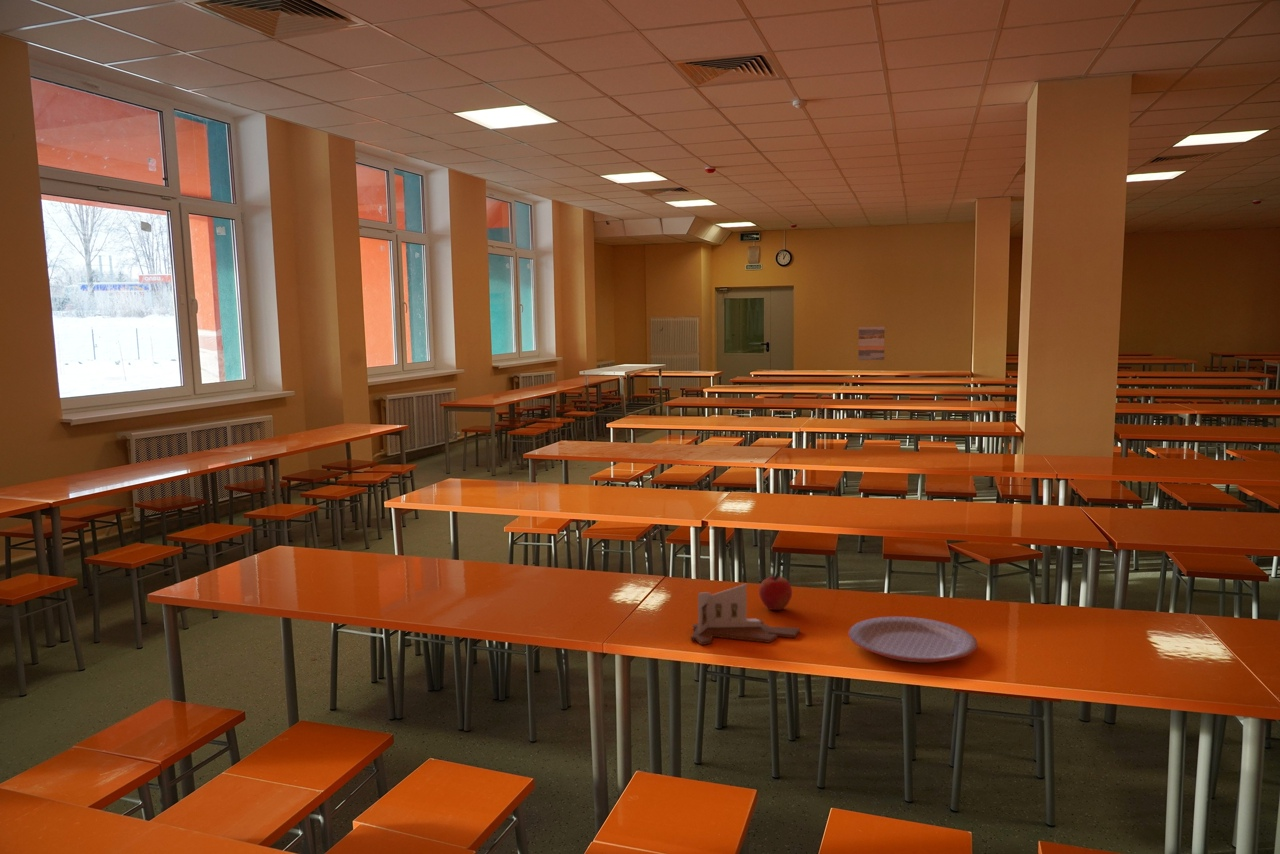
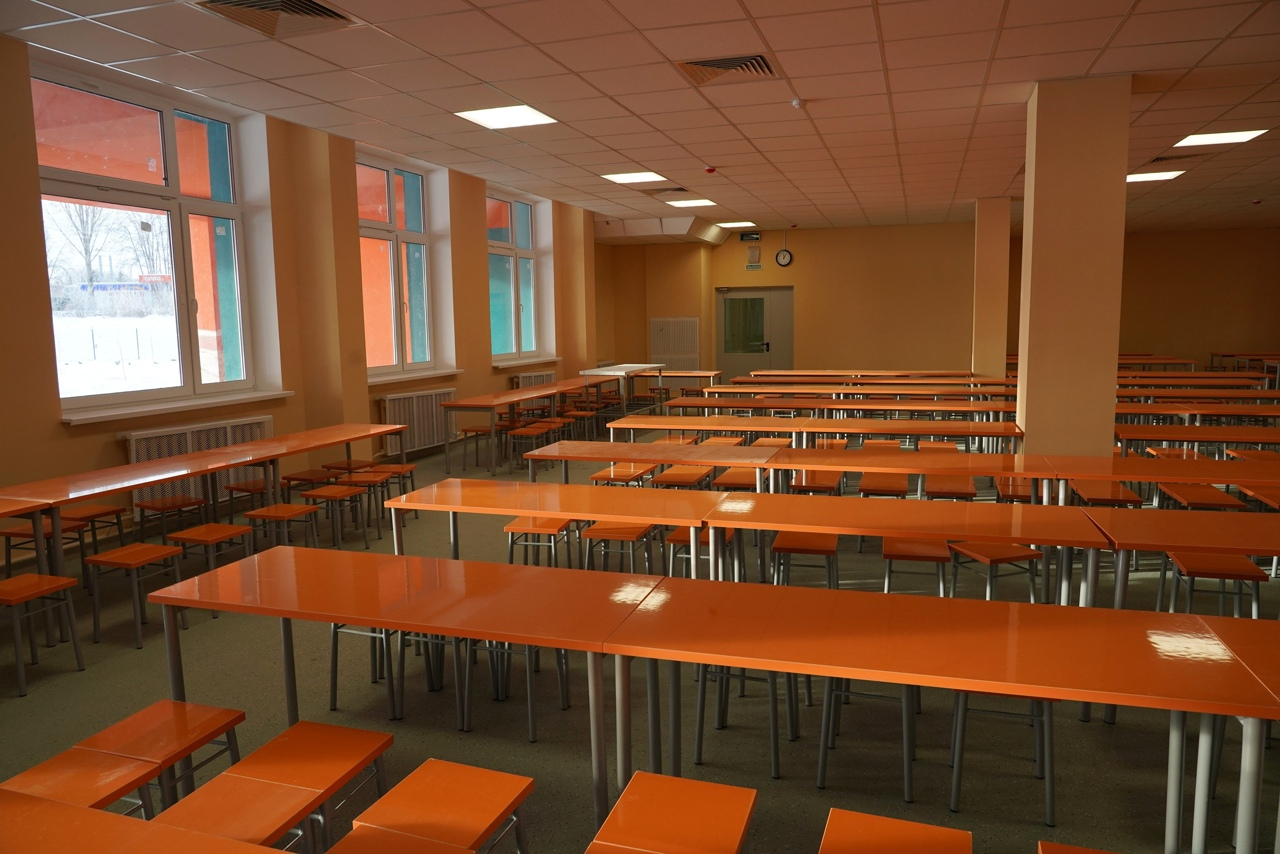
- apple (775, 589)
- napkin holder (740, 611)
- wall art (871, 343)
- plate (911, 641)
